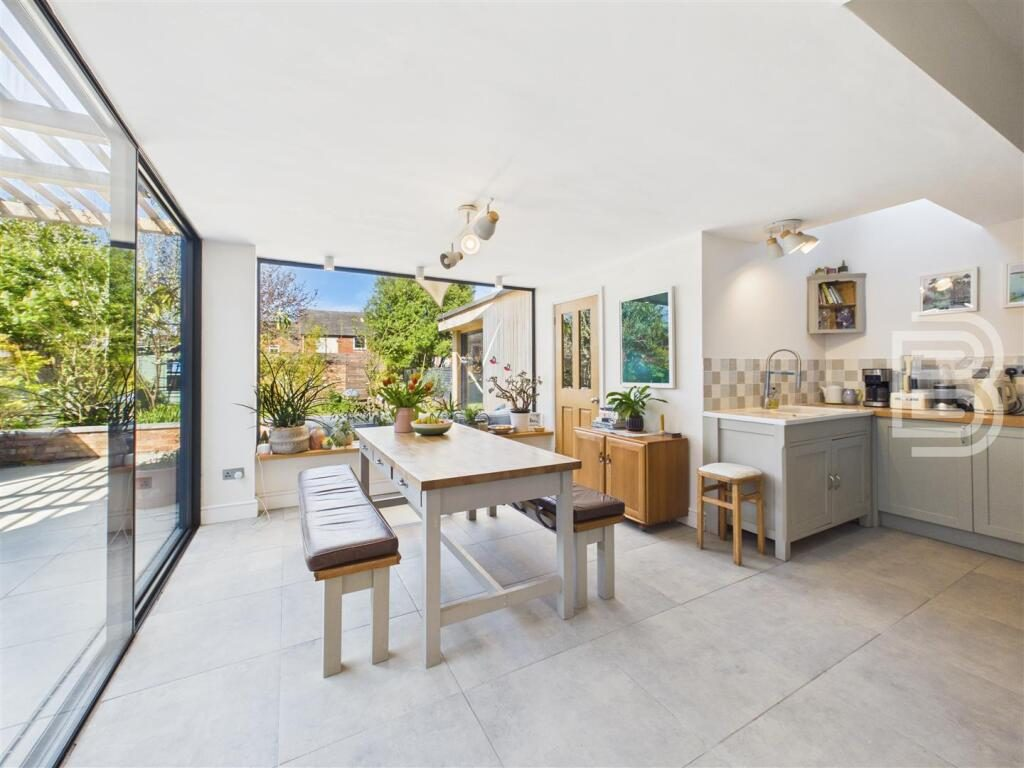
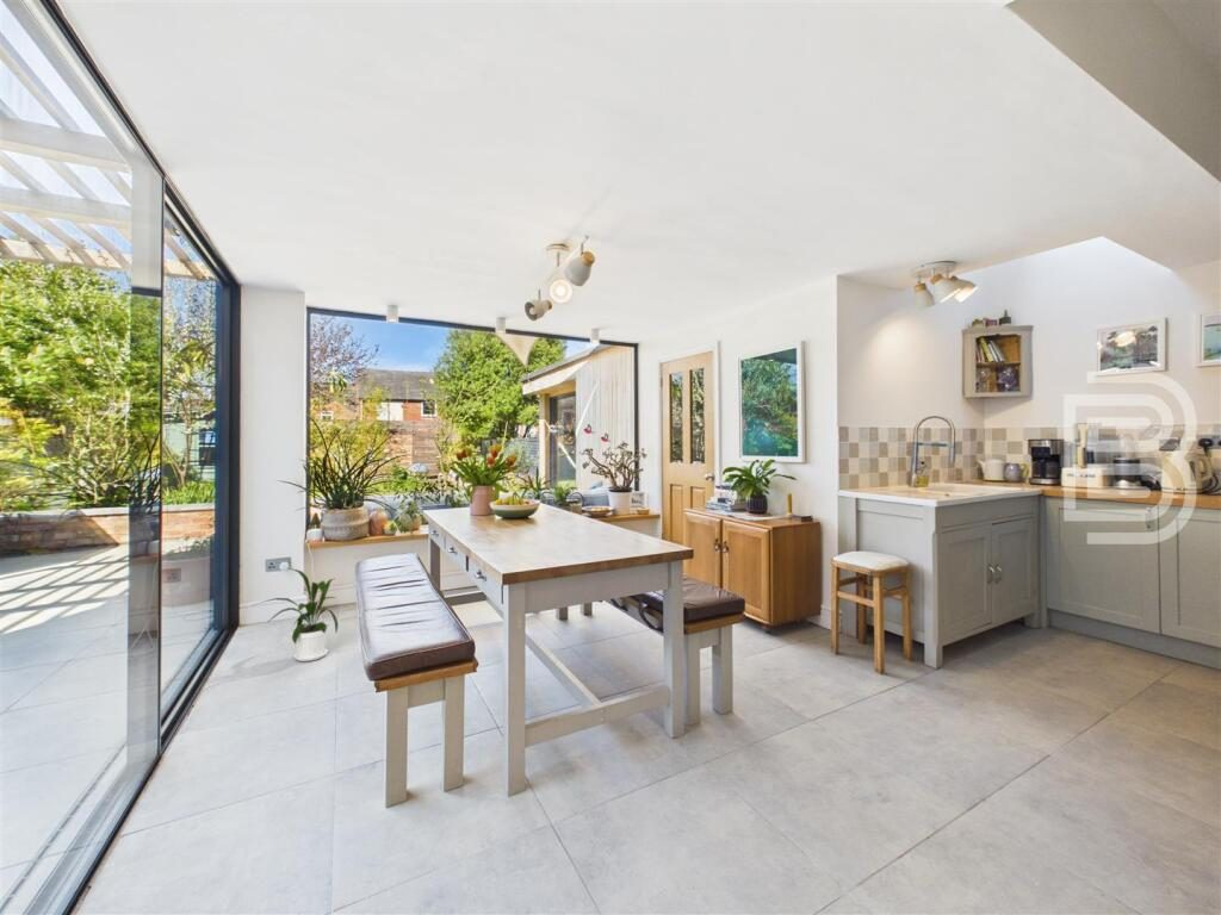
+ house plant (308, 614)
